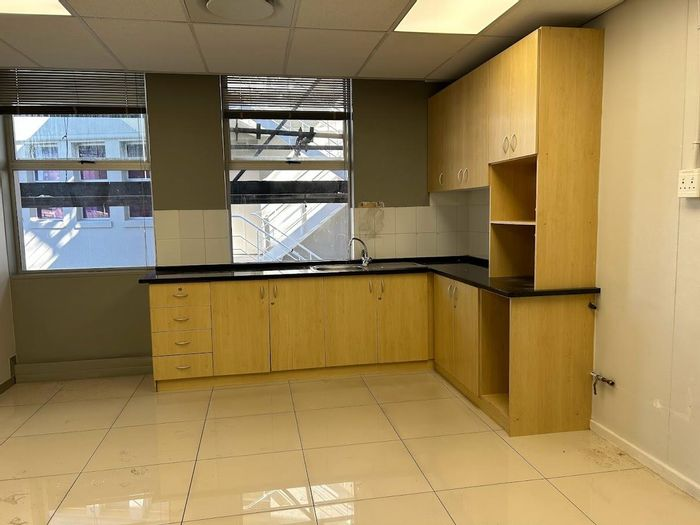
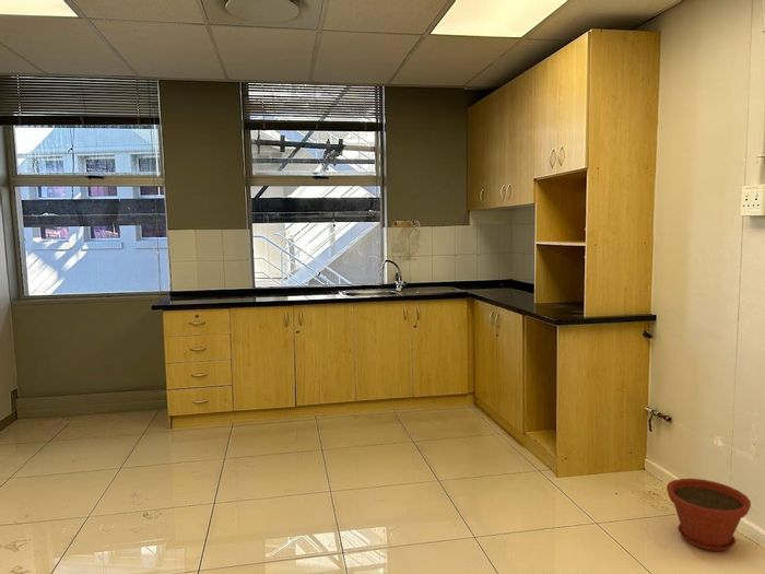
+ plant pot (706, 517)
